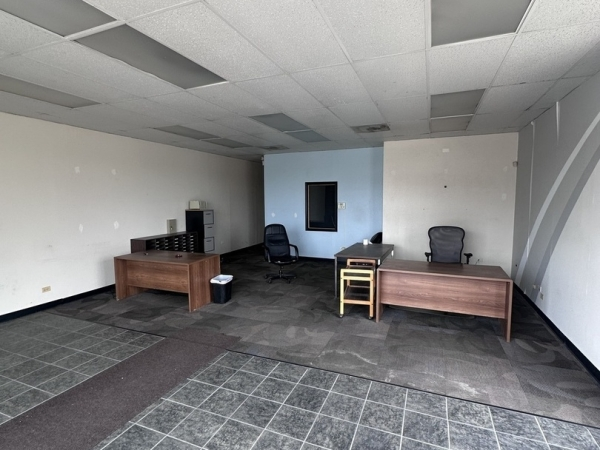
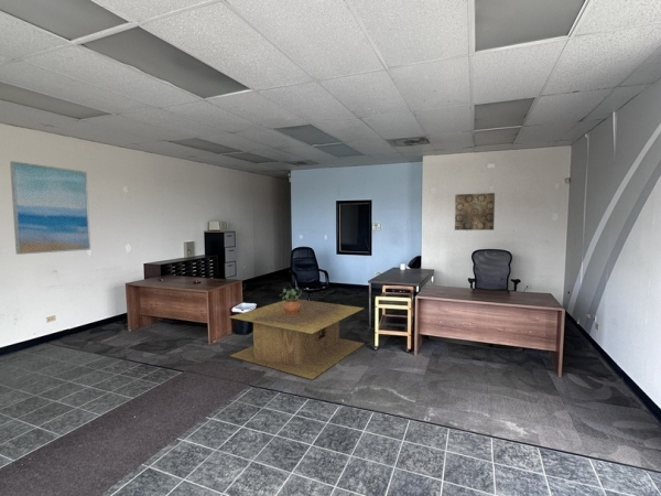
+ wall art (474, 212)
+ wall art (54, 209)
+ potted plant (290, 300)
+ coffee table (300, 331)
